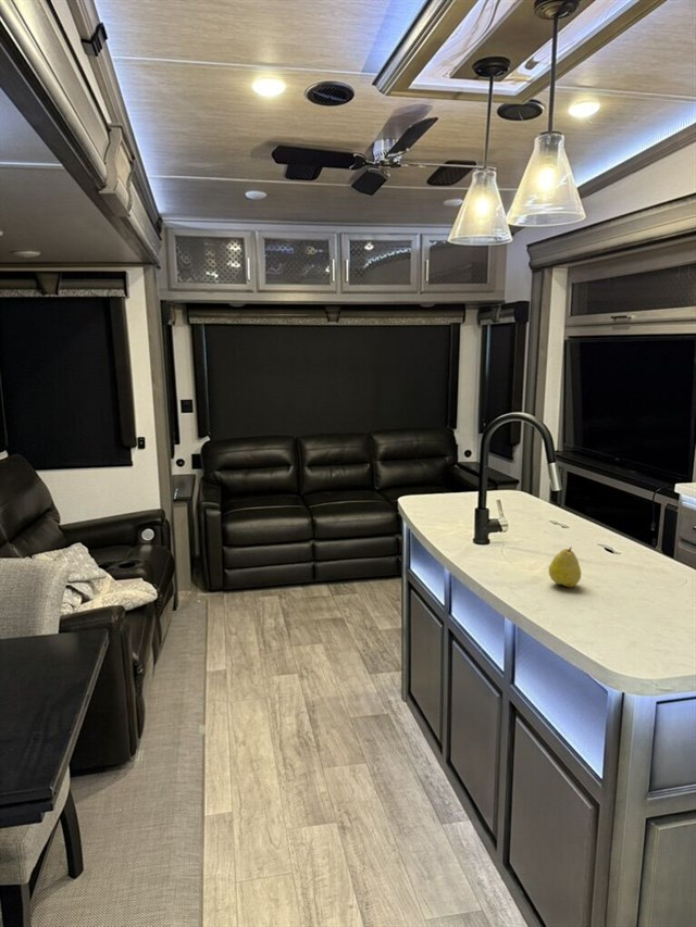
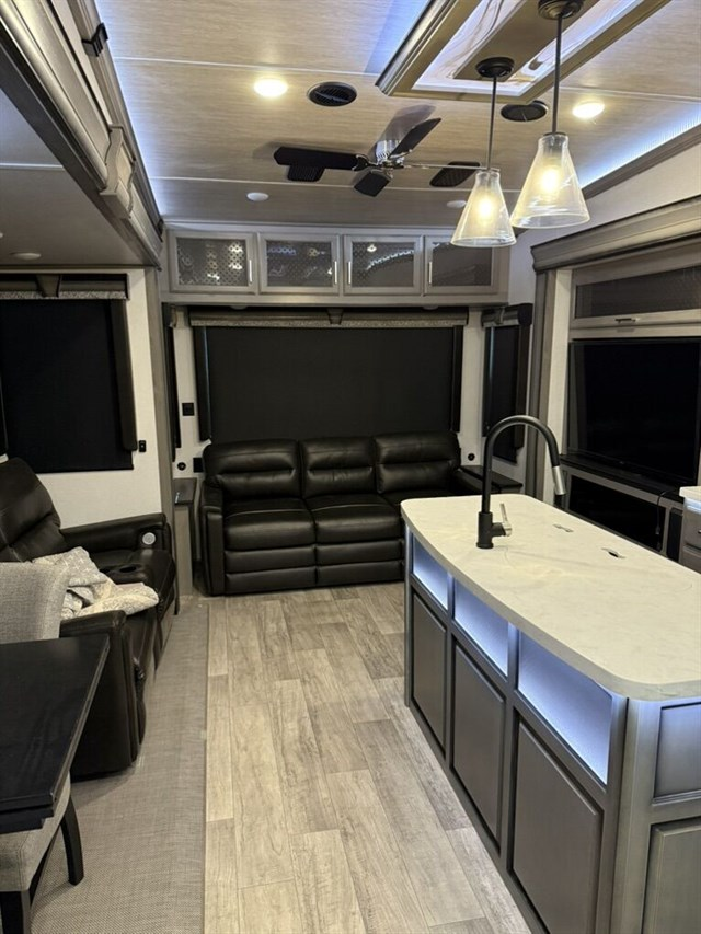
- fruit (564, 565)
